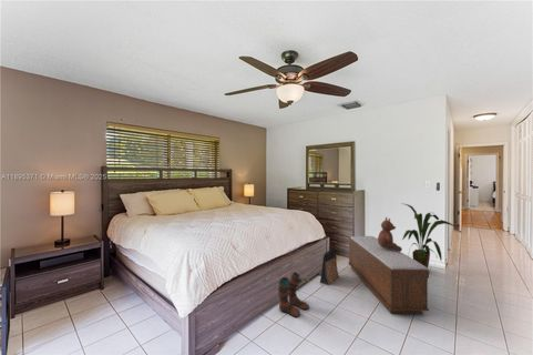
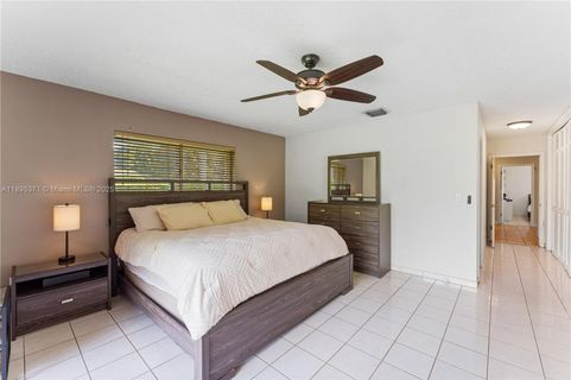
- house plant (428, 239)
- boots (295, 291)
- bench (380, 266)
- bag (329, 264)
- stuffed bear (388, 233)
